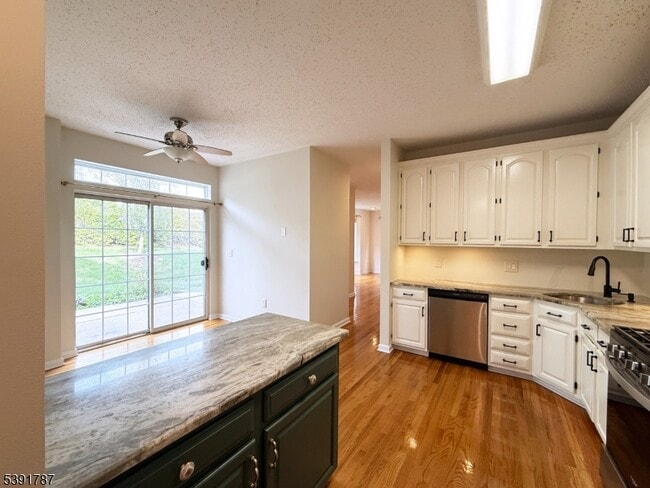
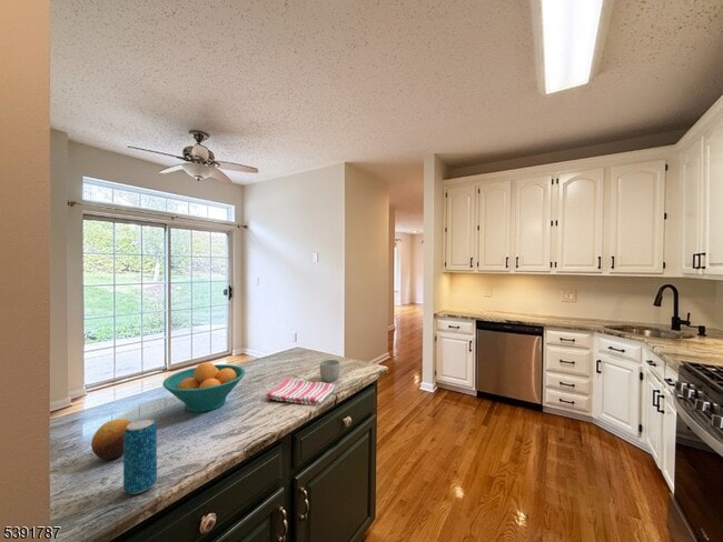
+ mug (330, 369)
+ fruit bowl (206, 383)
+ beverage can (140, 454)
+ fruit (115, 438)
+ dish towel (301, 390)
